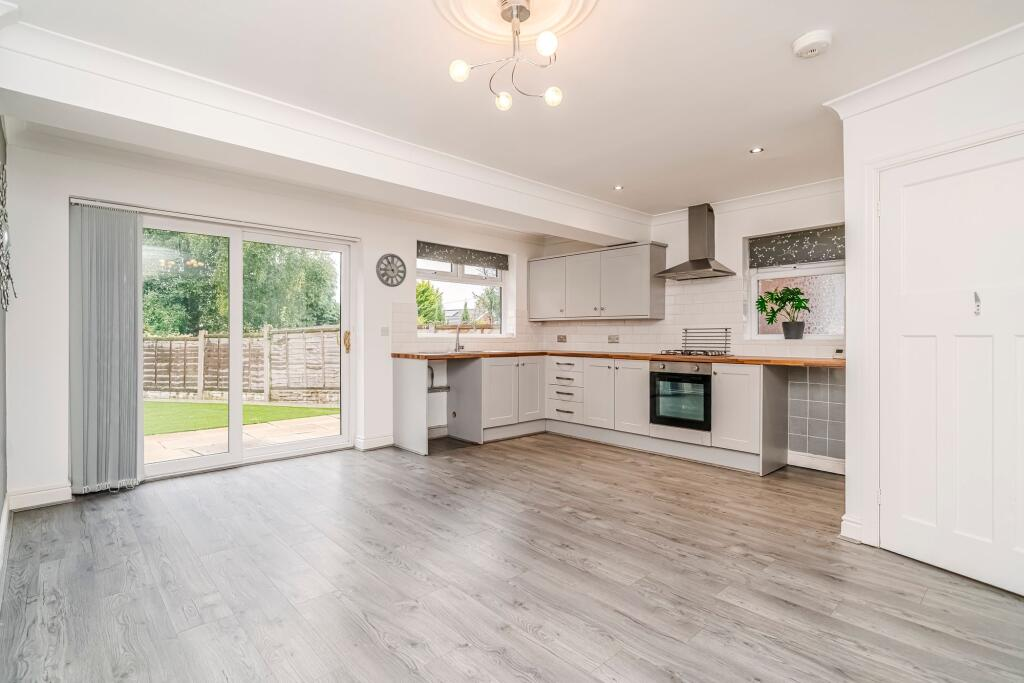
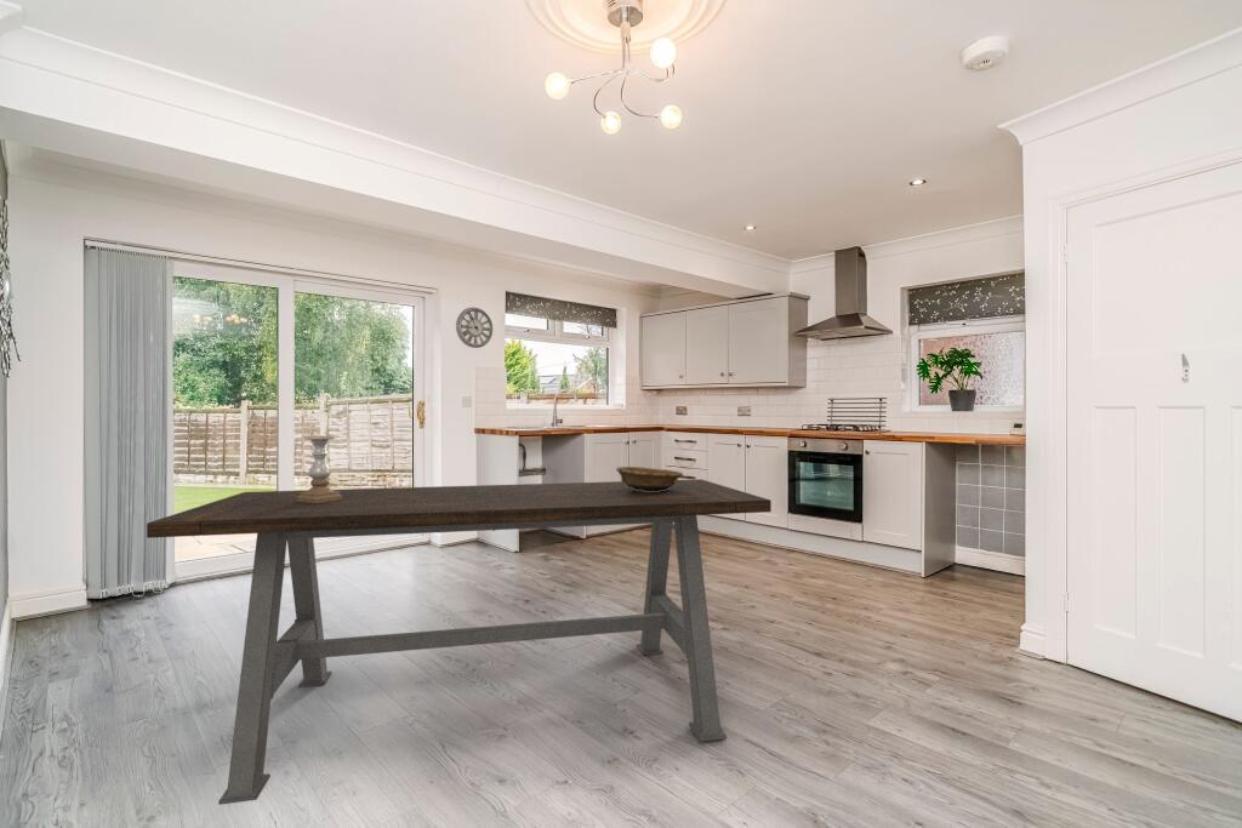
+ decorative bowl (649, 478)
+ candle holder (319, 468)
+ dining table (492, 626)
